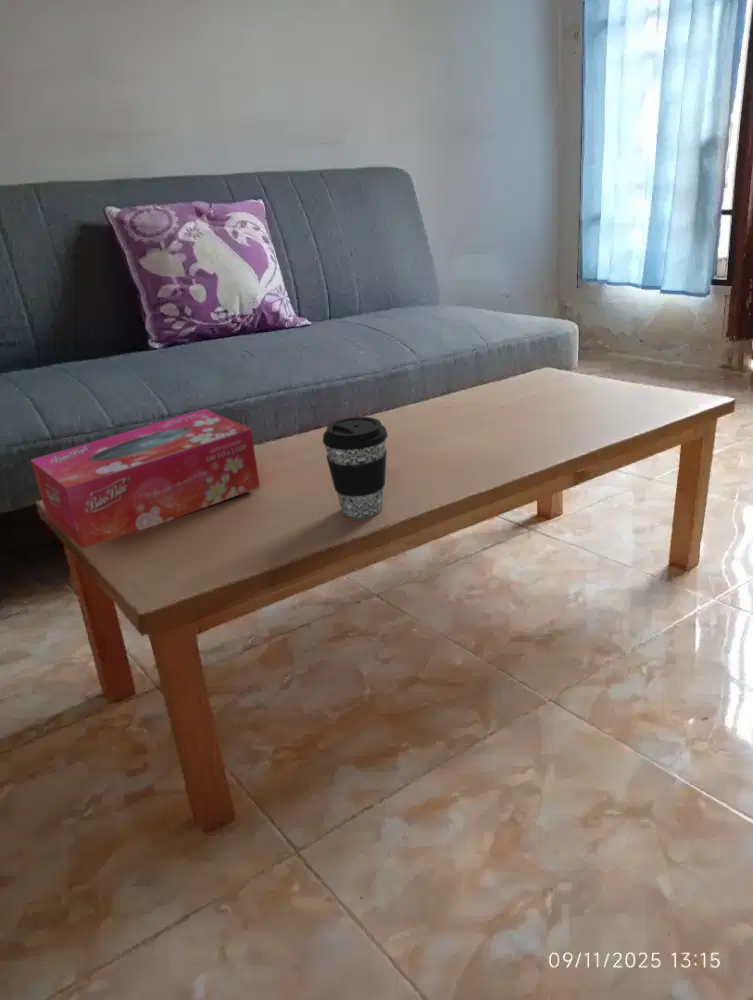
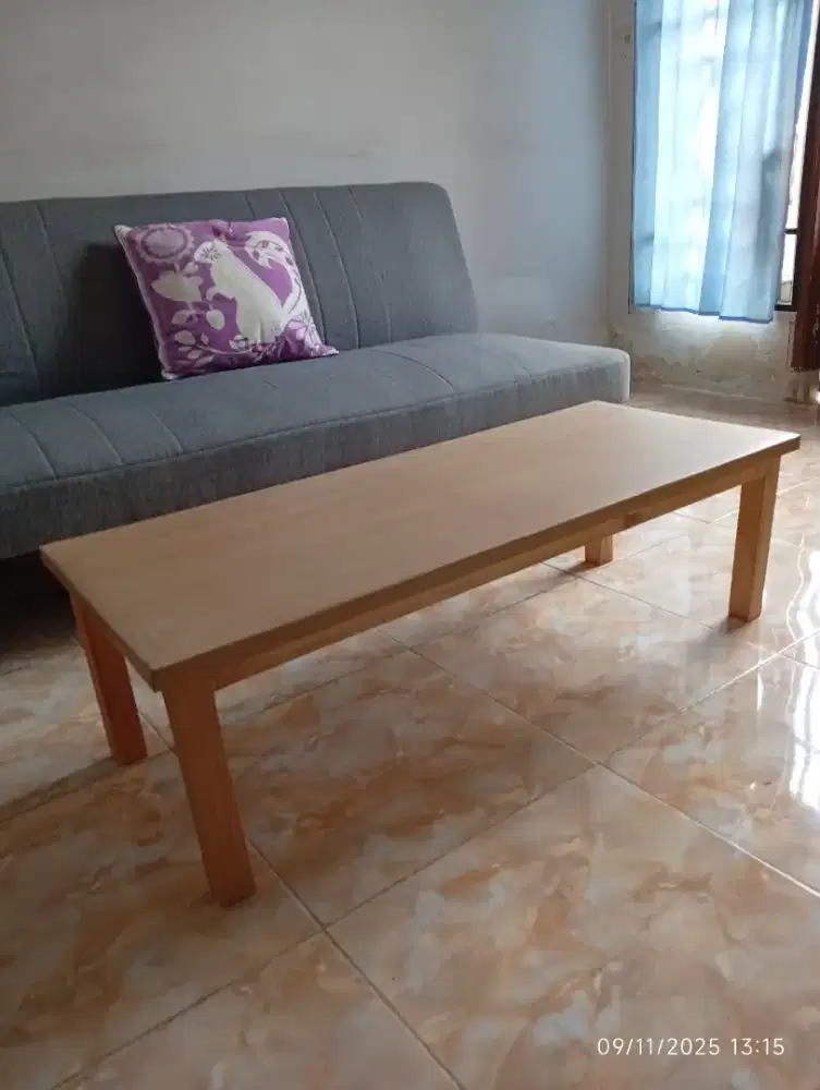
- tissue box (149, 474)
- coffee cup (358, 468)
